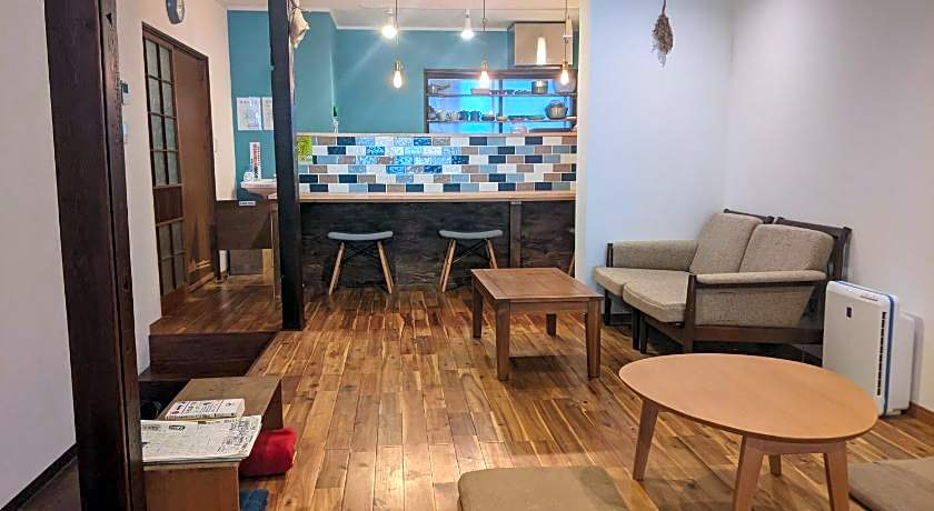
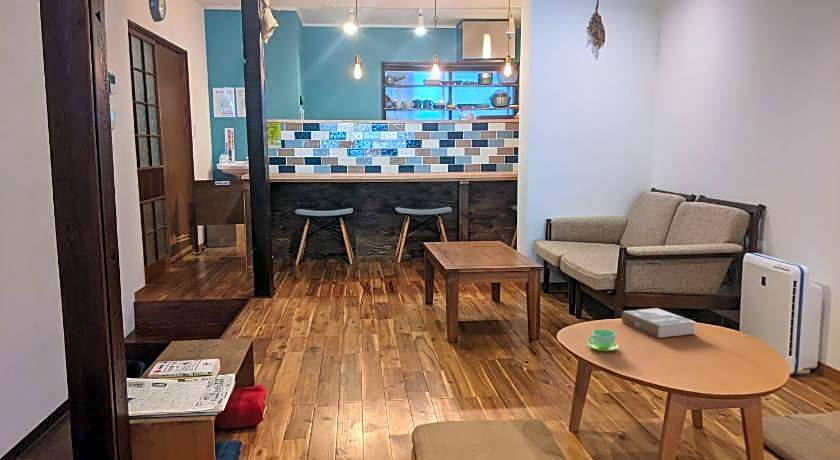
+ book (657, 322)
+ cup (602, 340)
